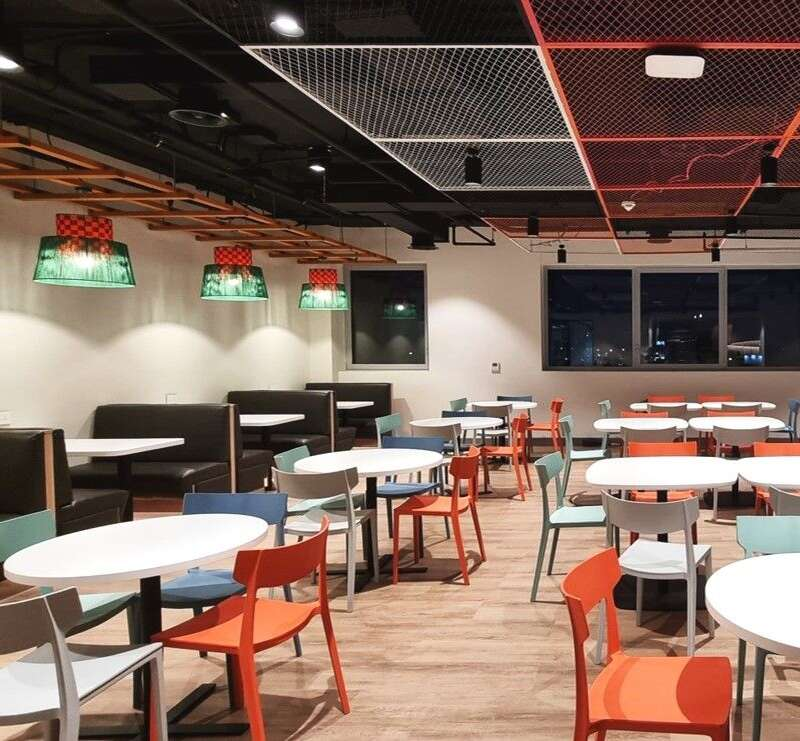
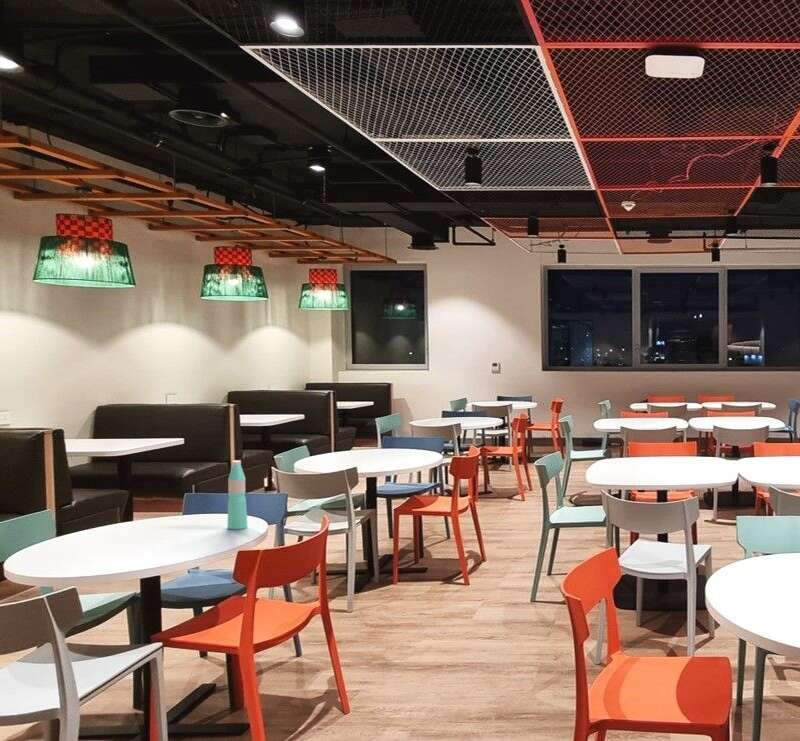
+ water bottle (237, 494)
